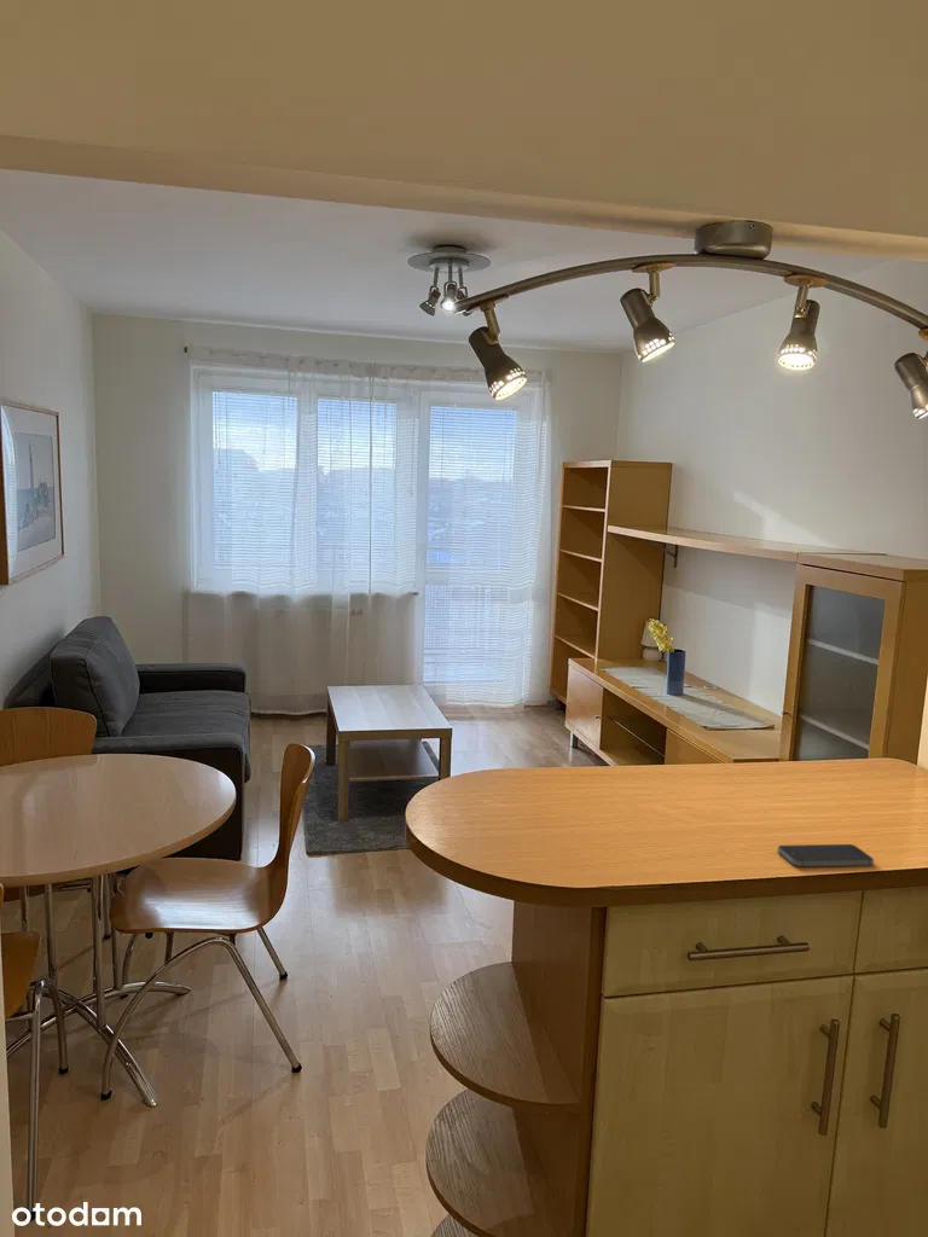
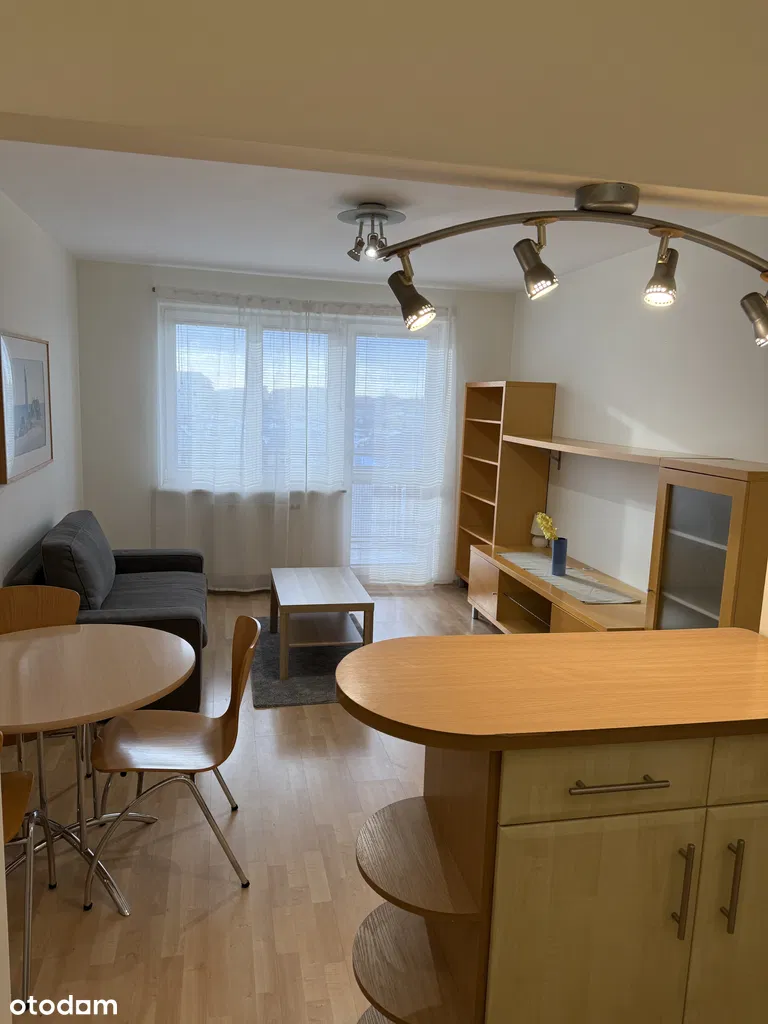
- smartphone (824, 854)
